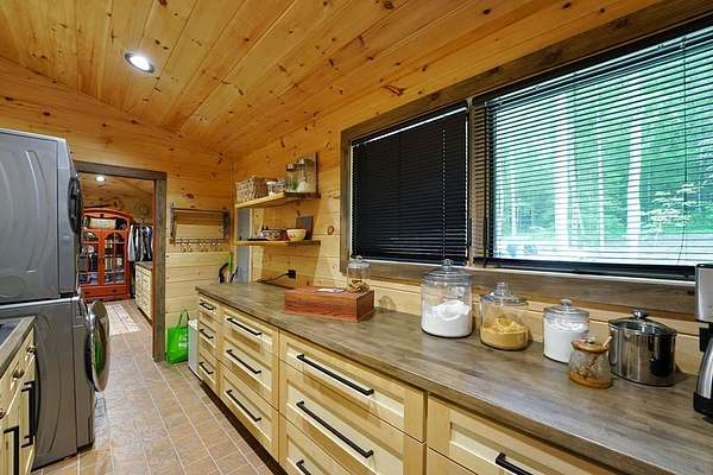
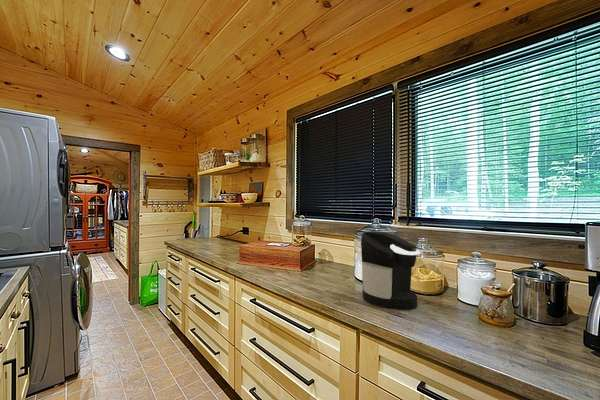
+ coffee maker (390, 266)
